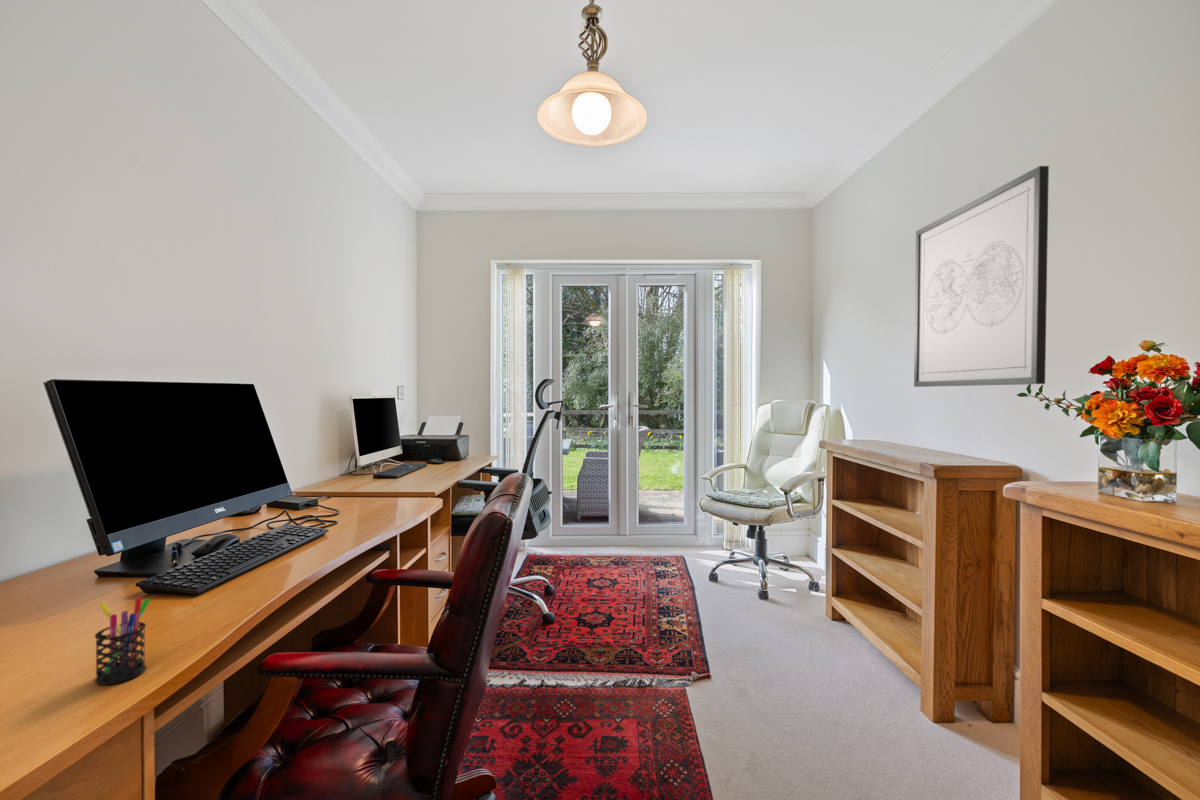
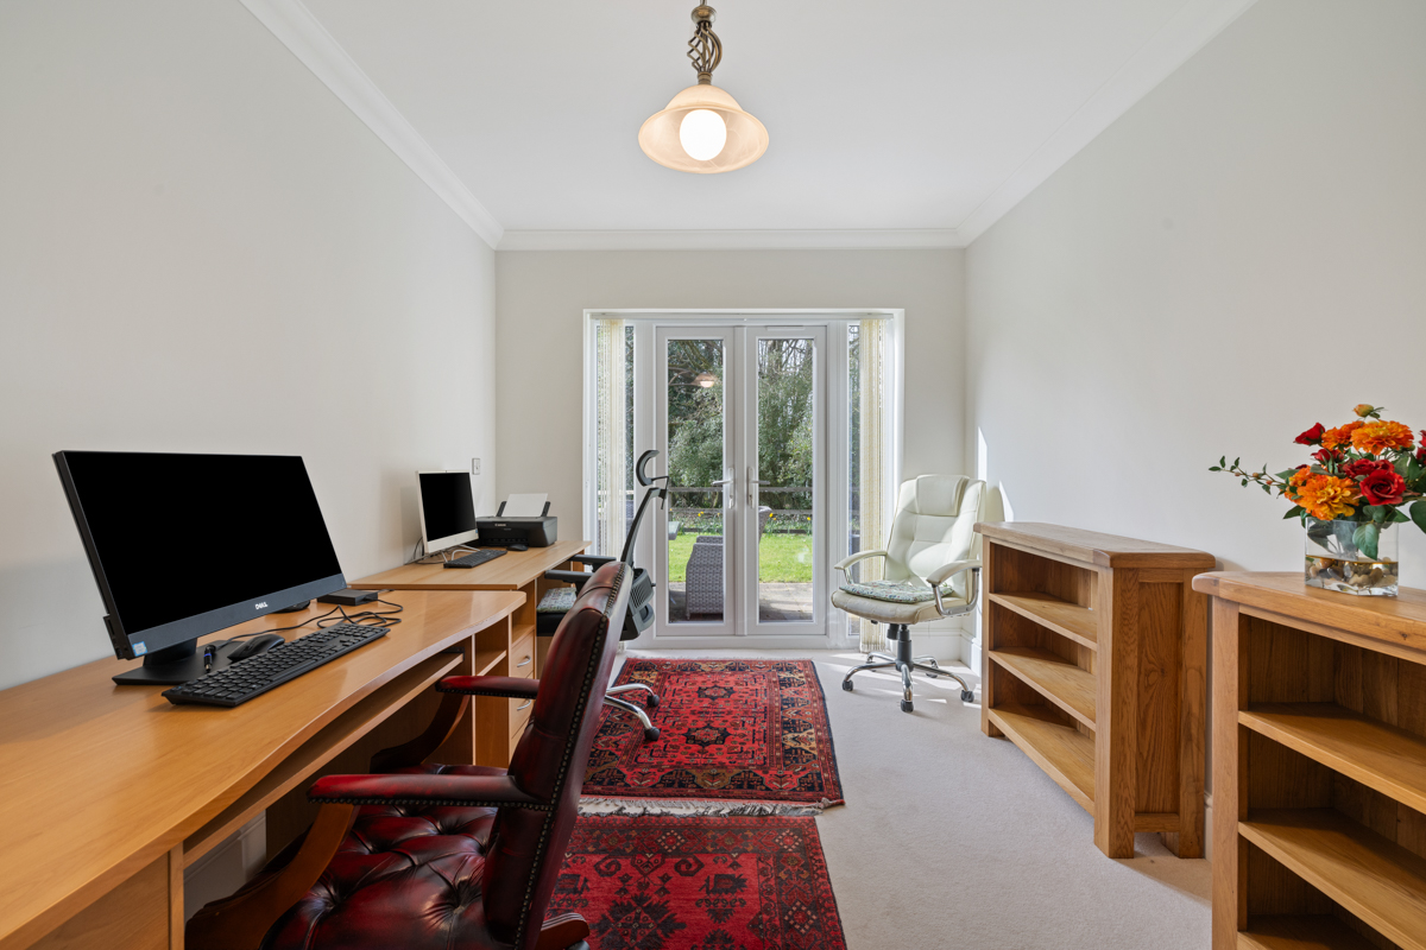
- pen holder (127, 633)
- wall art (969, 294)
